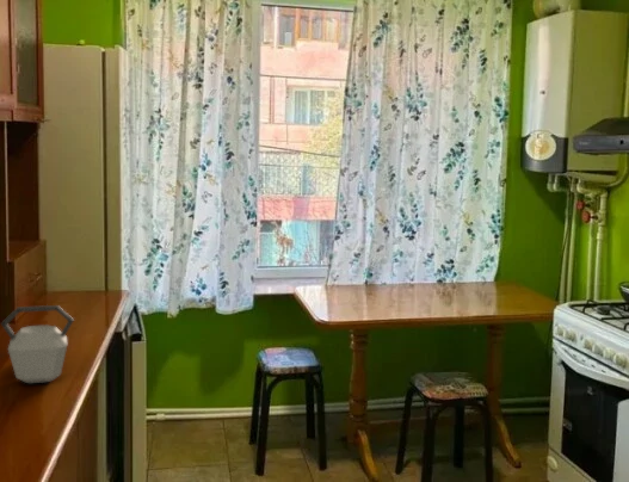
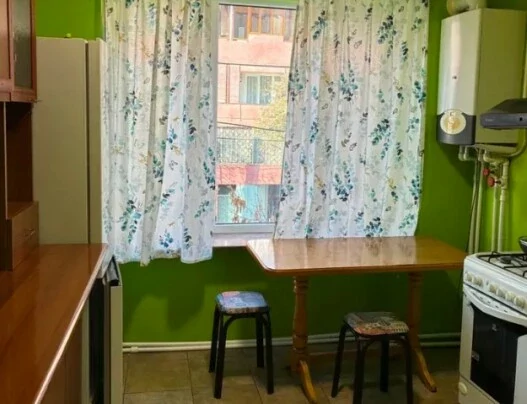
- kettle (39, 335)
